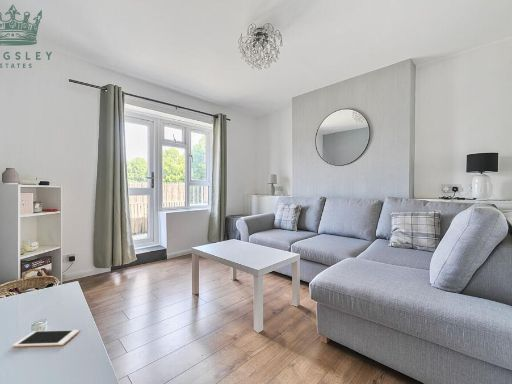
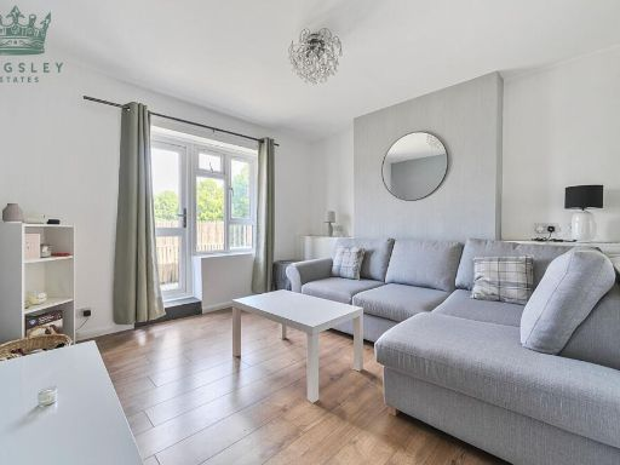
- cell phone (47, 337)
